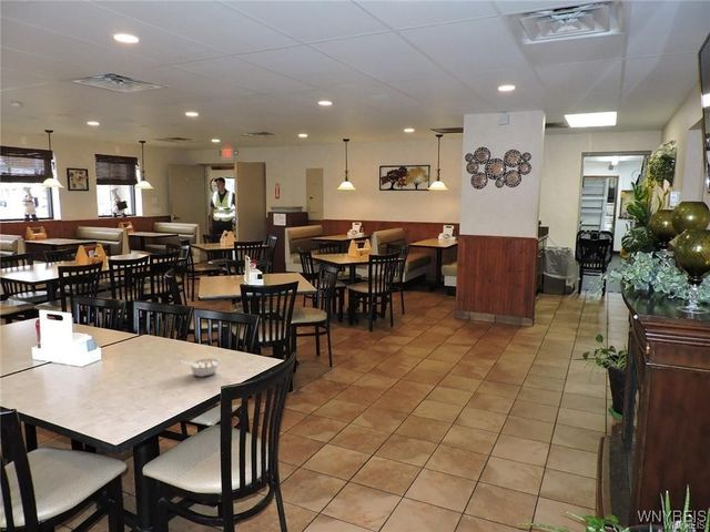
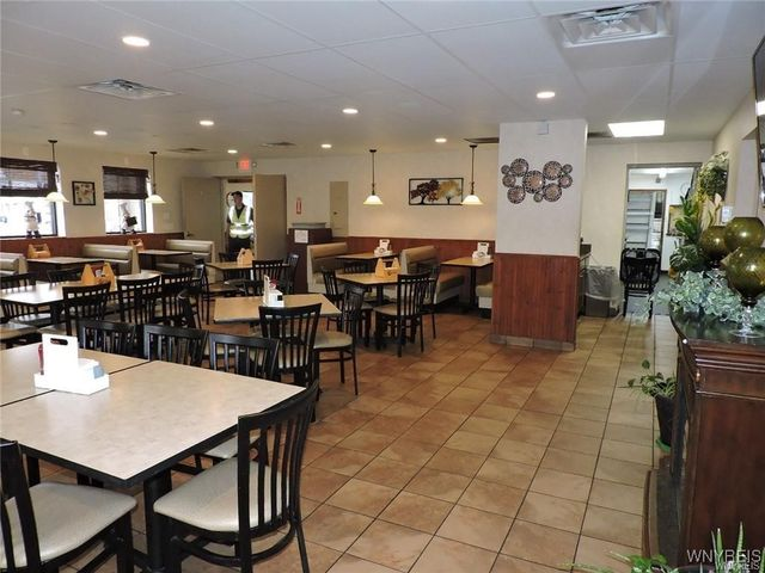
- legume (203, 367)
